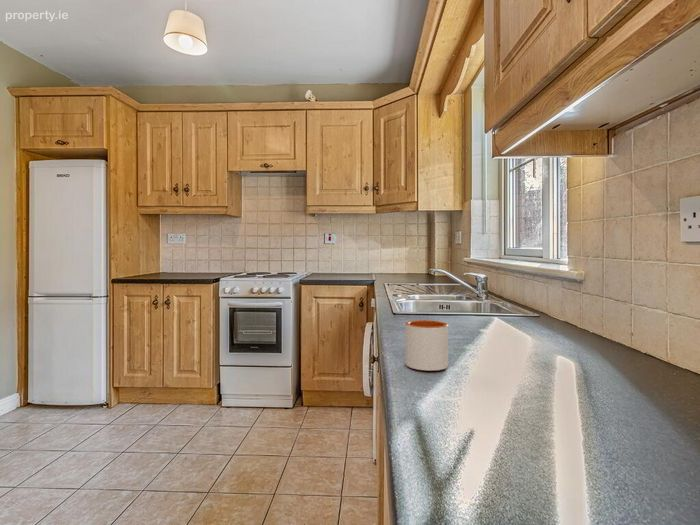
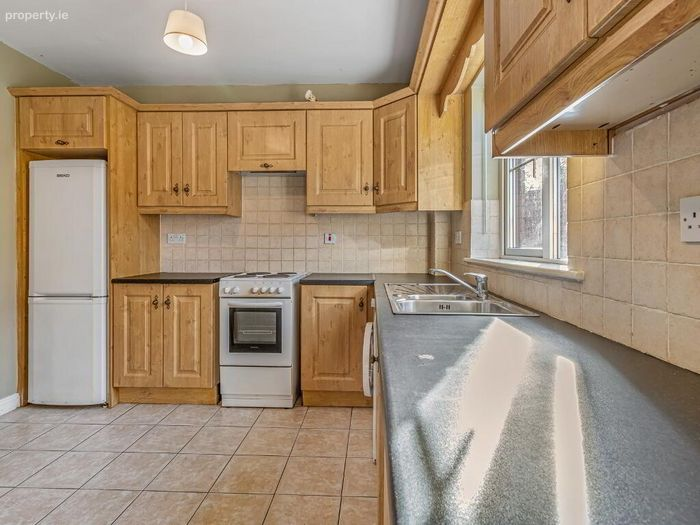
- mug (427, 343)
